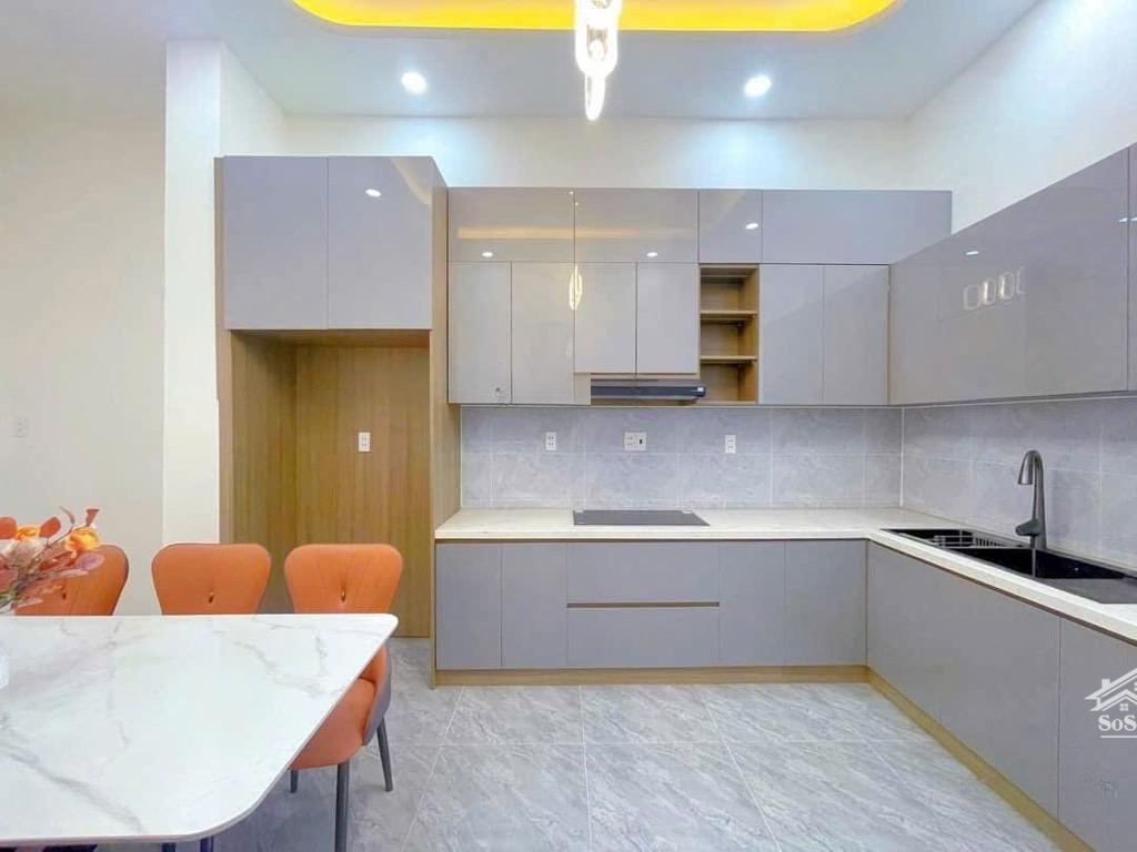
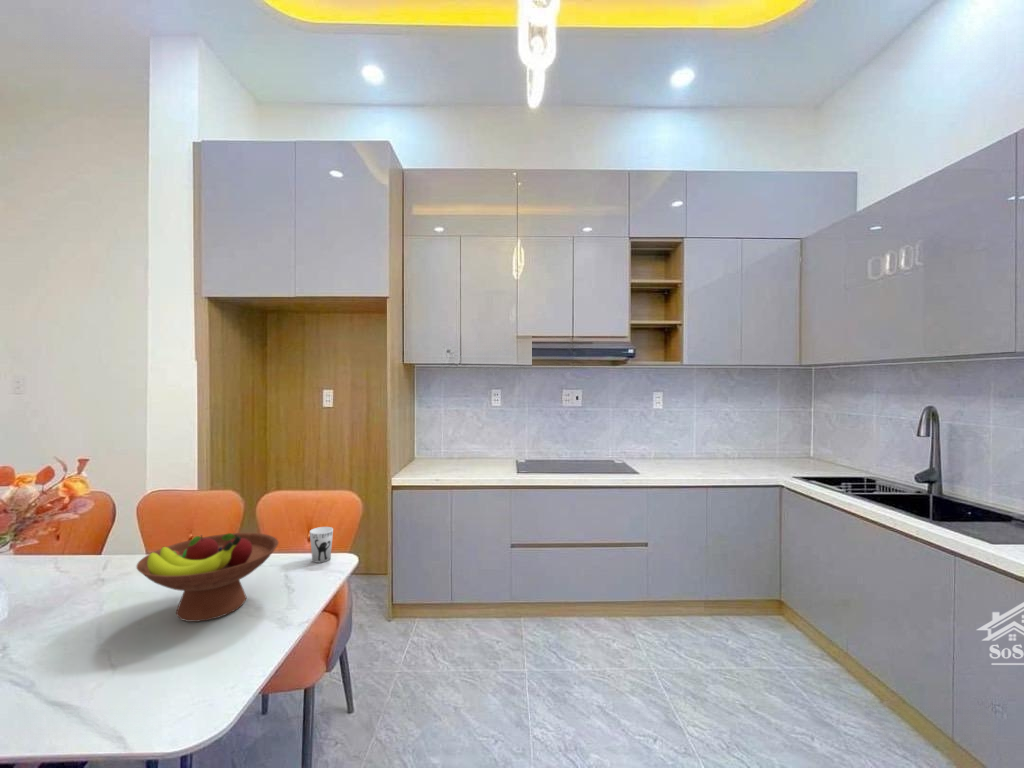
+ cup (321, 544)
+ fruit bowl (212, 568)
